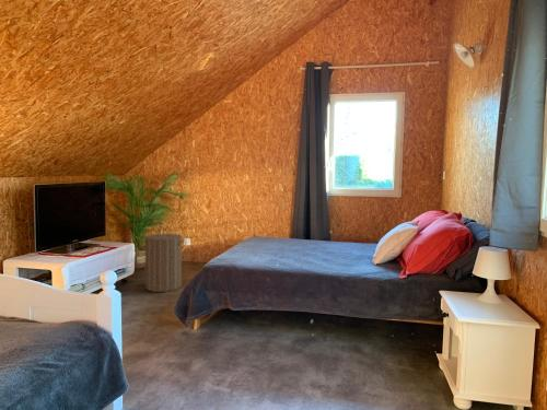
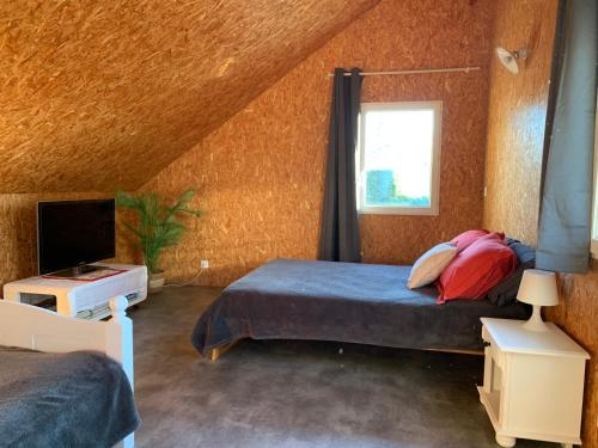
- laundry hamper (163, 257)
